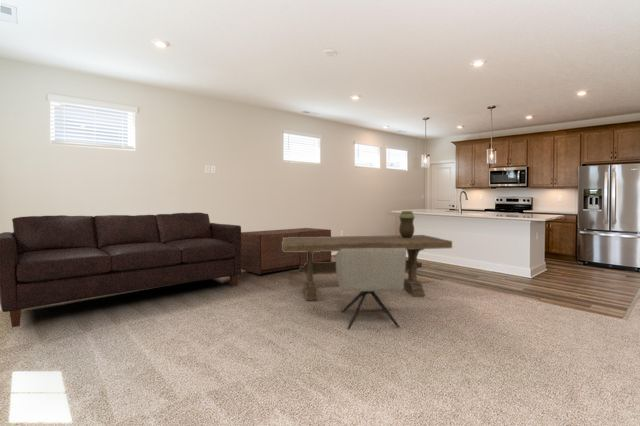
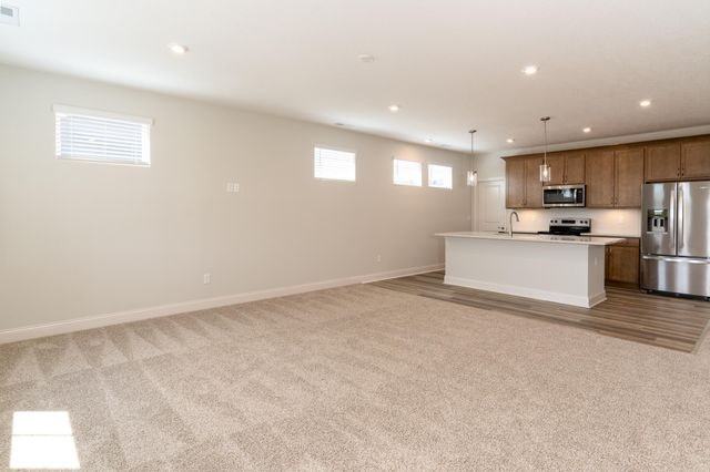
- chair (368, 282)
- decorative urn (406, 224)
- storage trunk (287, 252)
- dining table (355, 248)
- sofa (135, 255)
